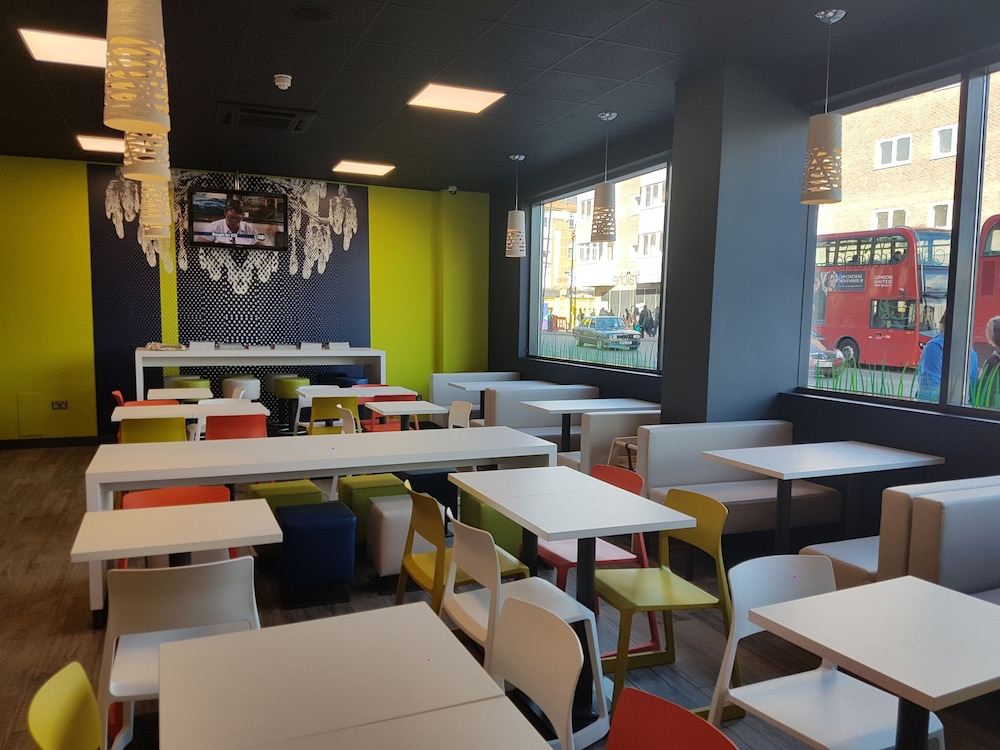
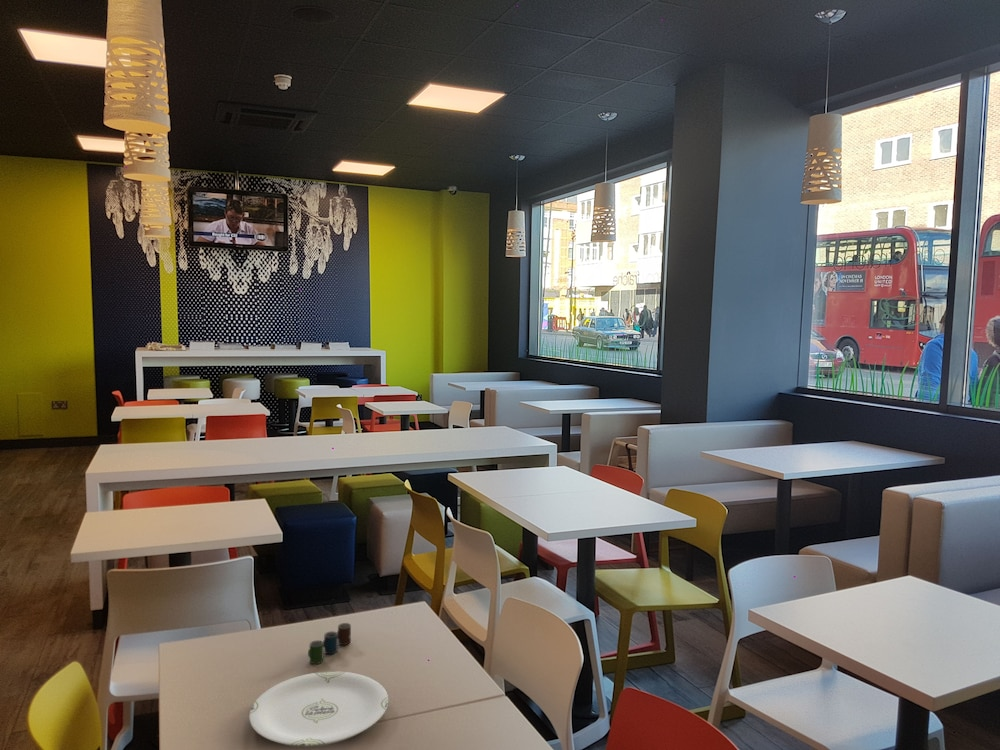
+ cup (329, 638)
+ plate (320, 709)
